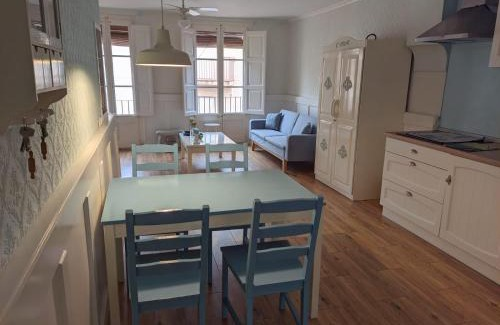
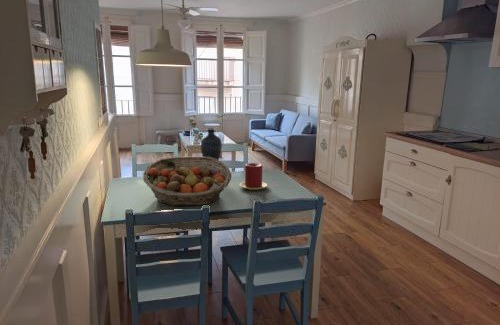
+ vase (211, 154)
+ fruit basket (188, 180)
+ candle (253, 176)
